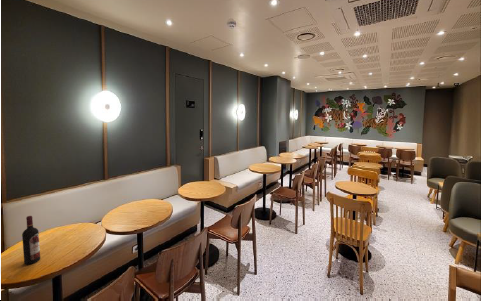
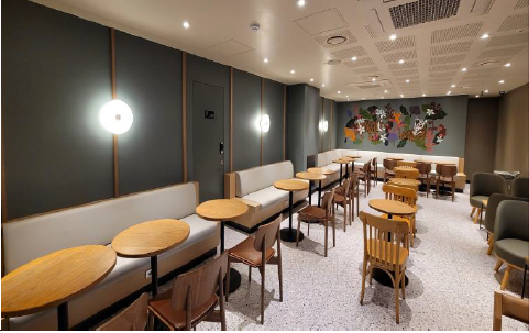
- wine bottle (30, 238)
